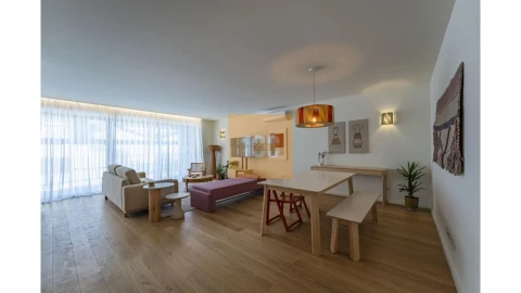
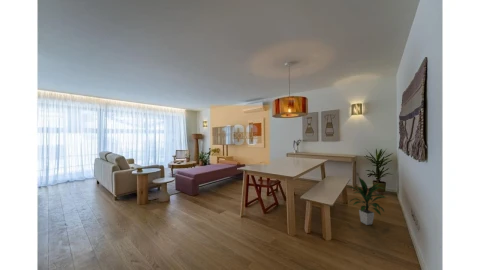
+ indoor plant (368, 200)
